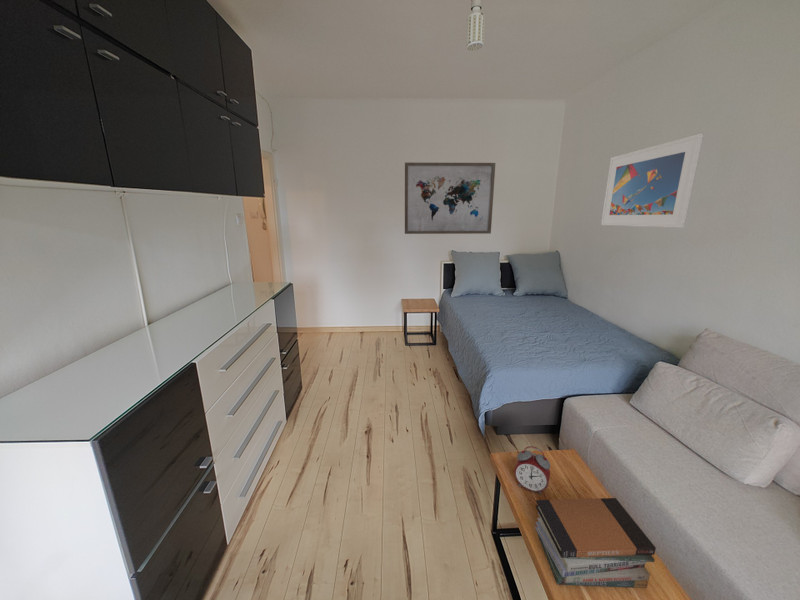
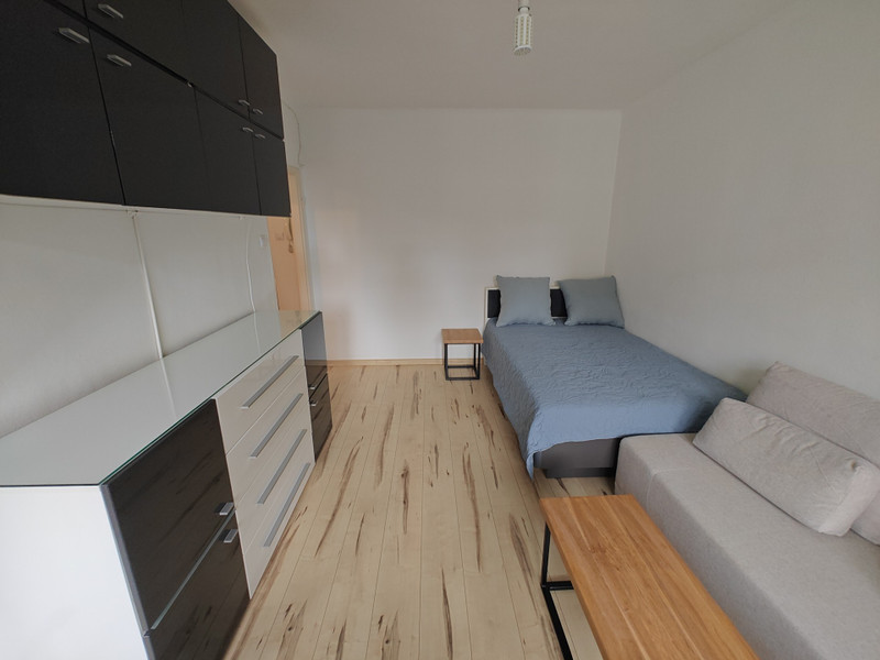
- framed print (642, 188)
- alarm clock (532, 467)
- wall art (449, 199)
- book stack (588, 541)
